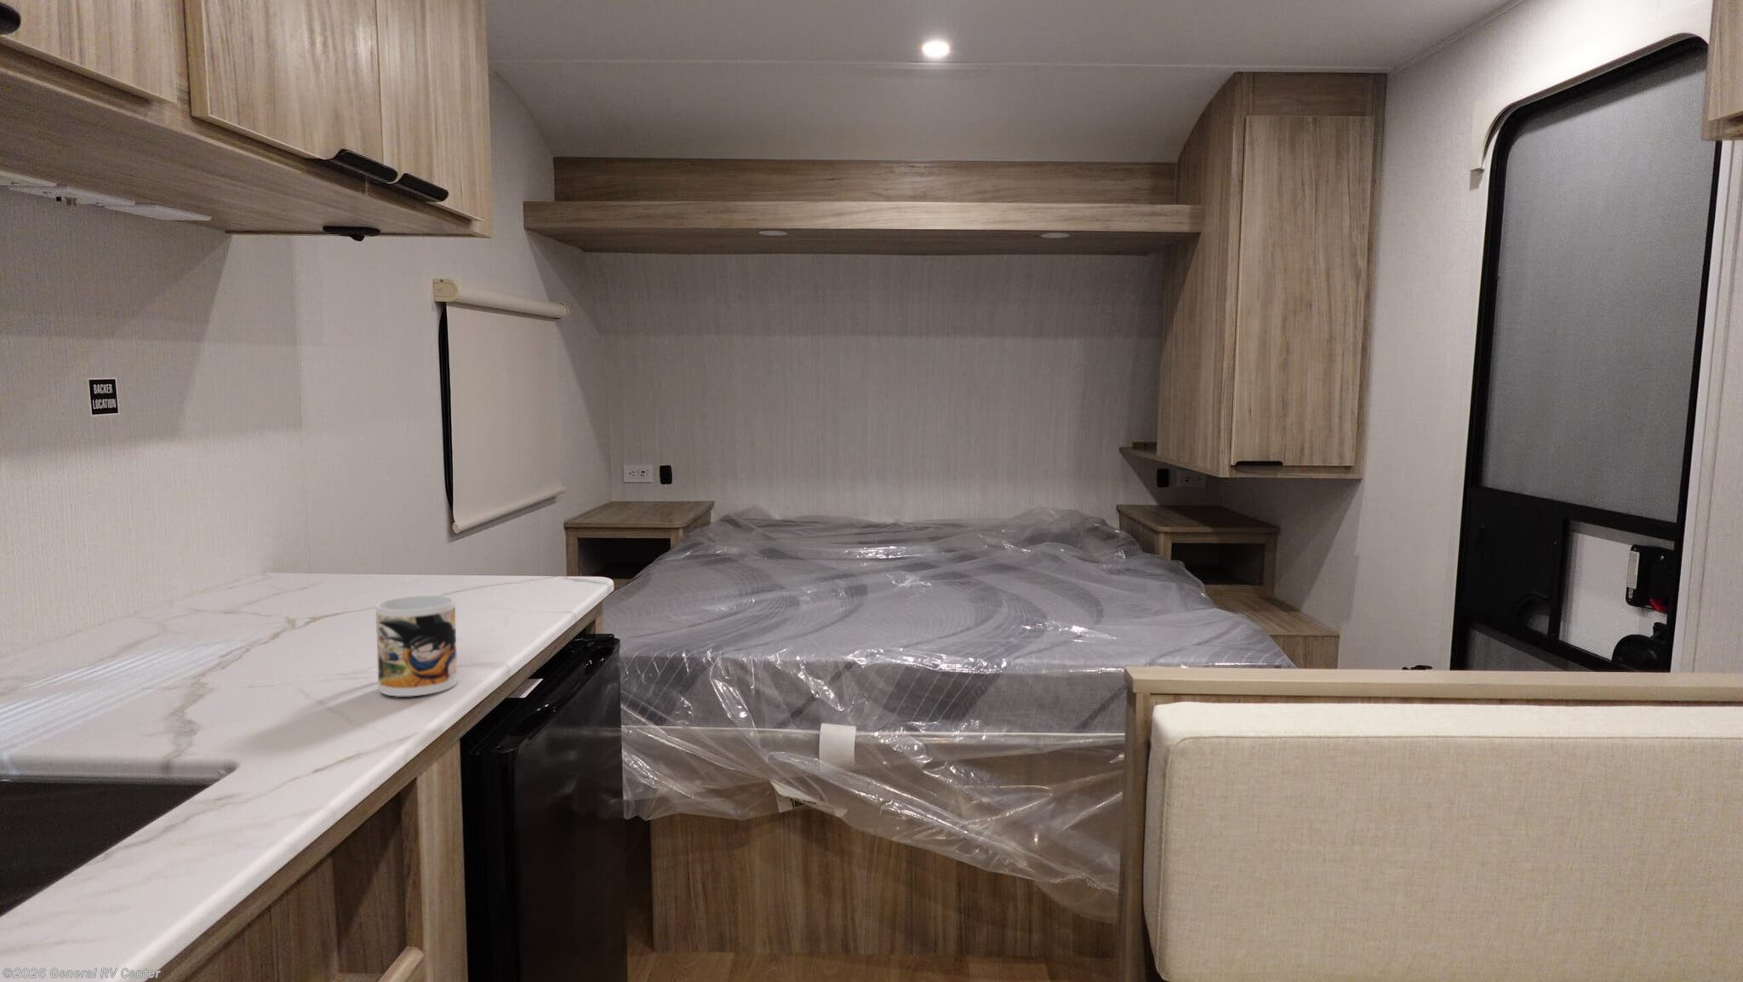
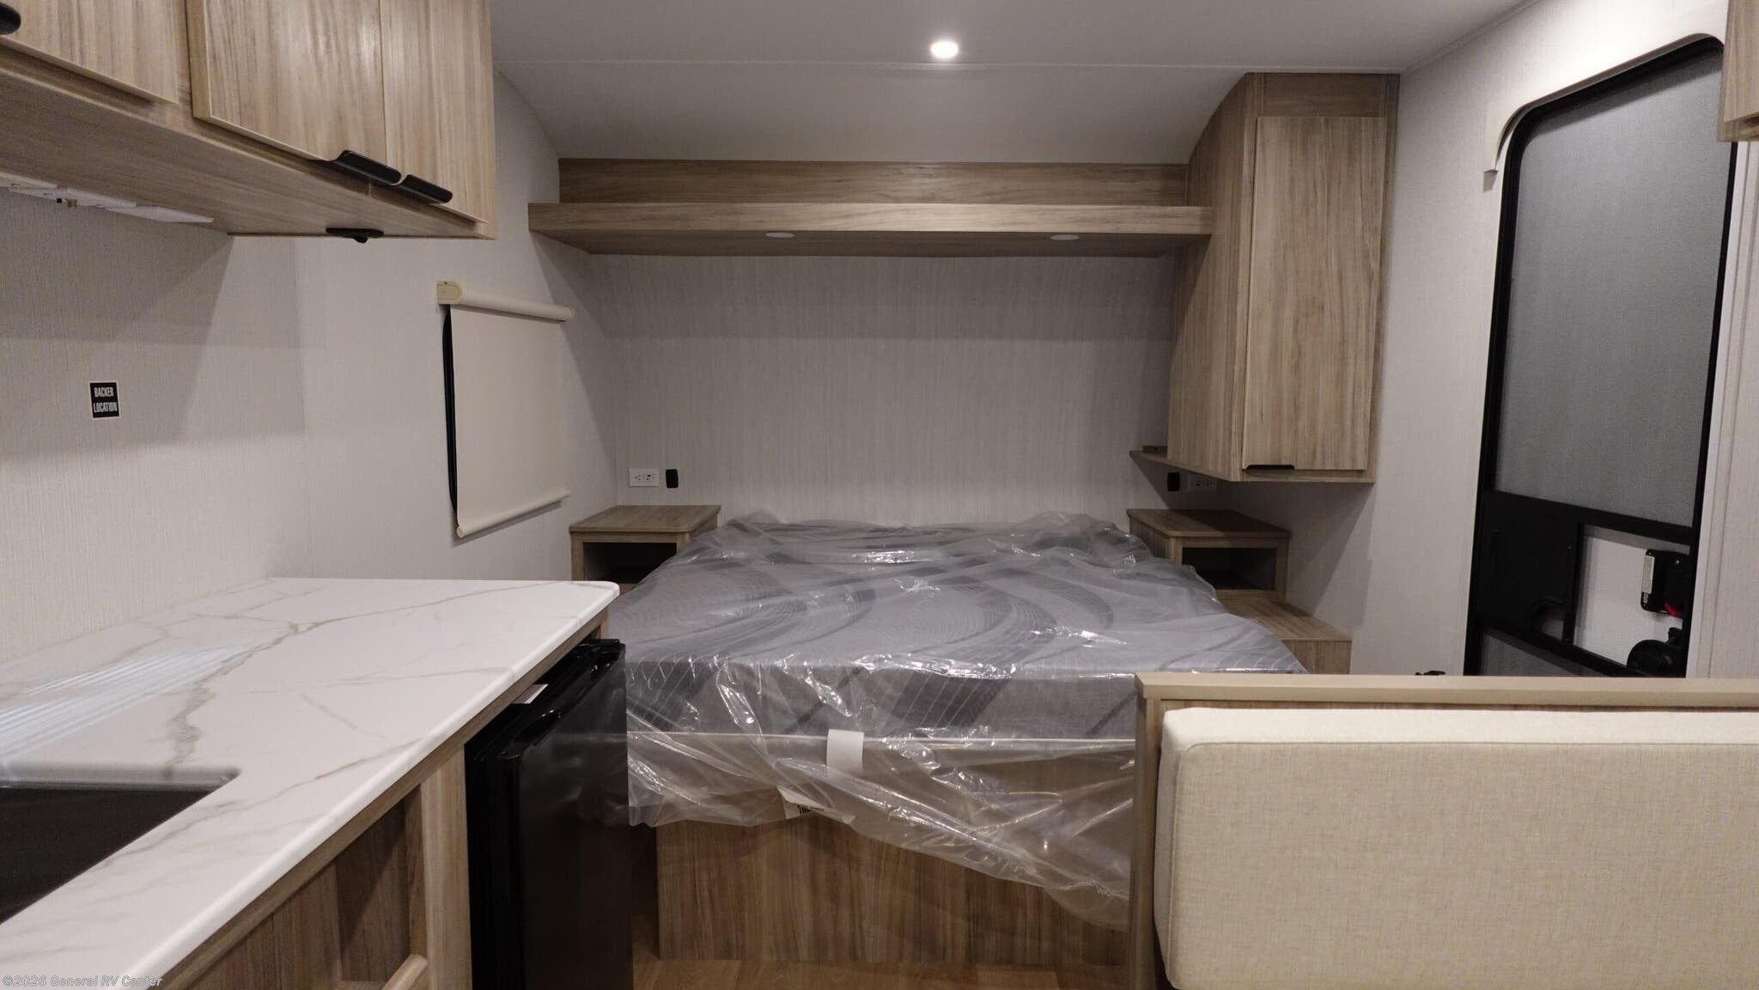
- mug (414, 641)
